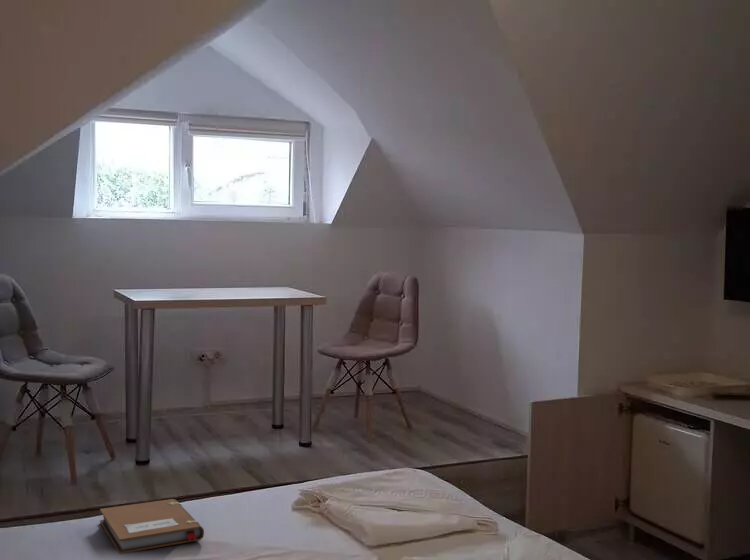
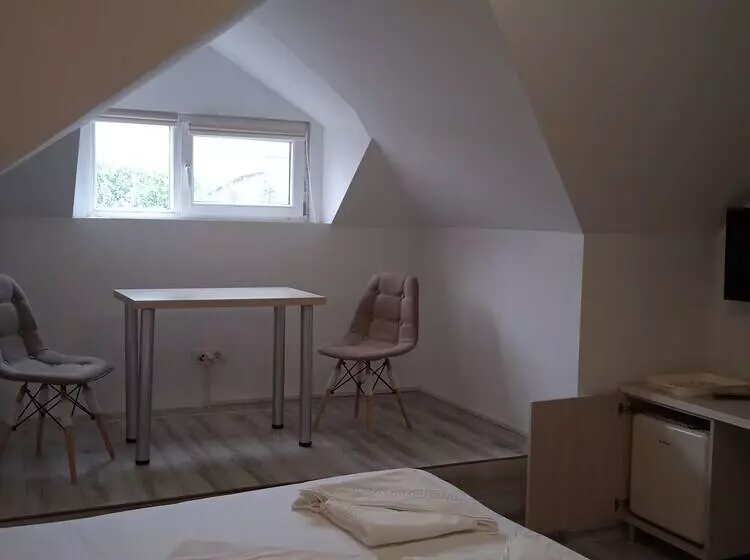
- notebook (151, 524)
